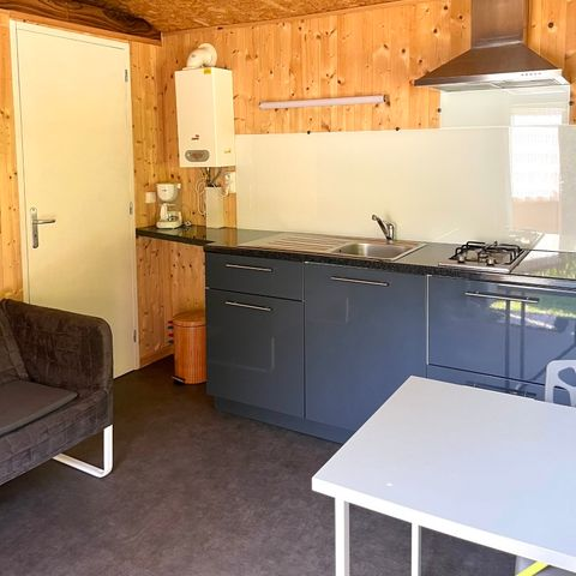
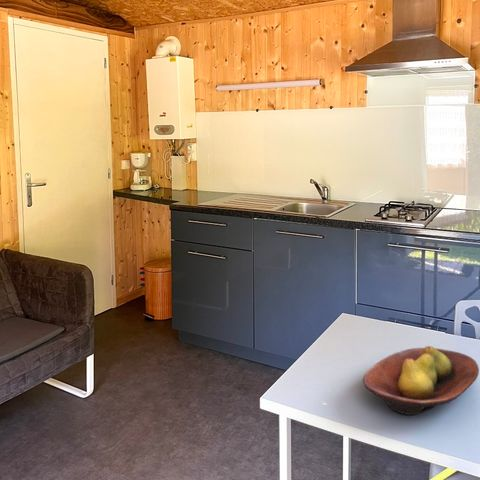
+ fruit bowl (422, 373)
